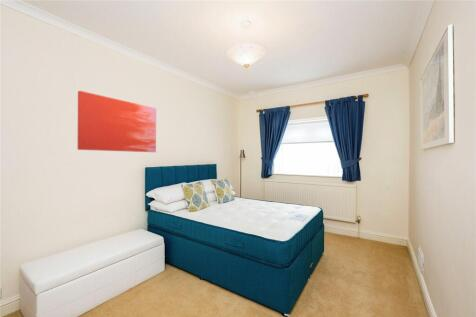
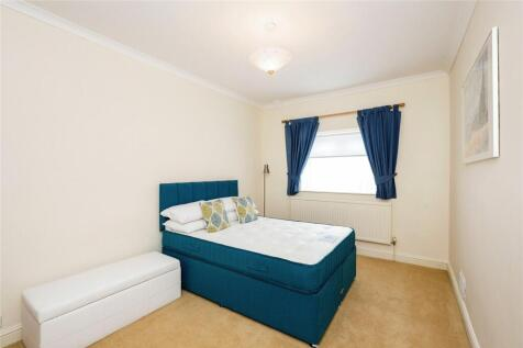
- wall art (122, 126)
